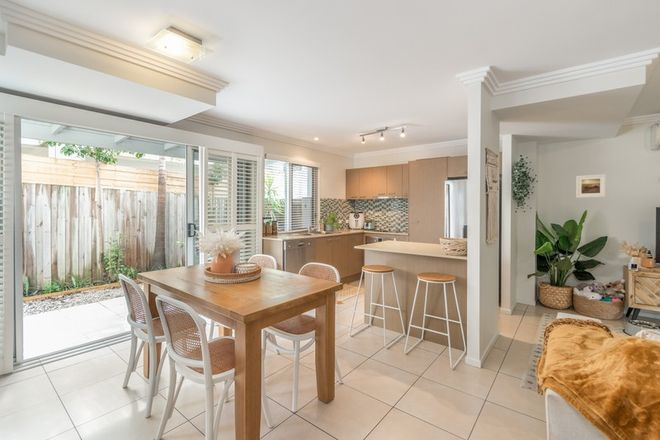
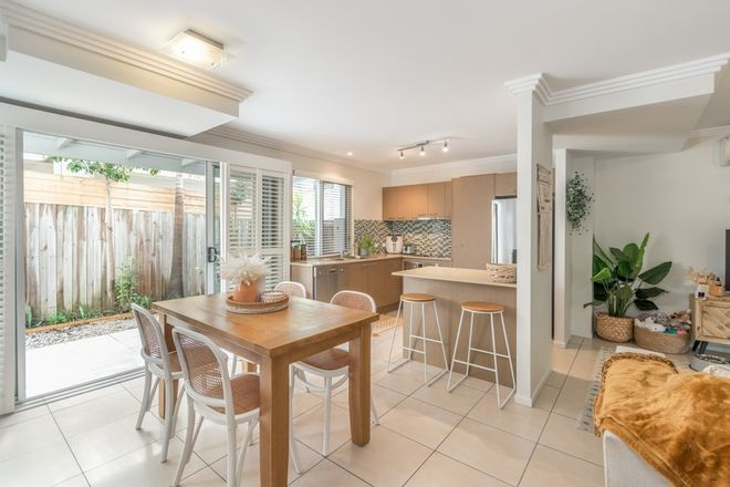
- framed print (590, 186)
